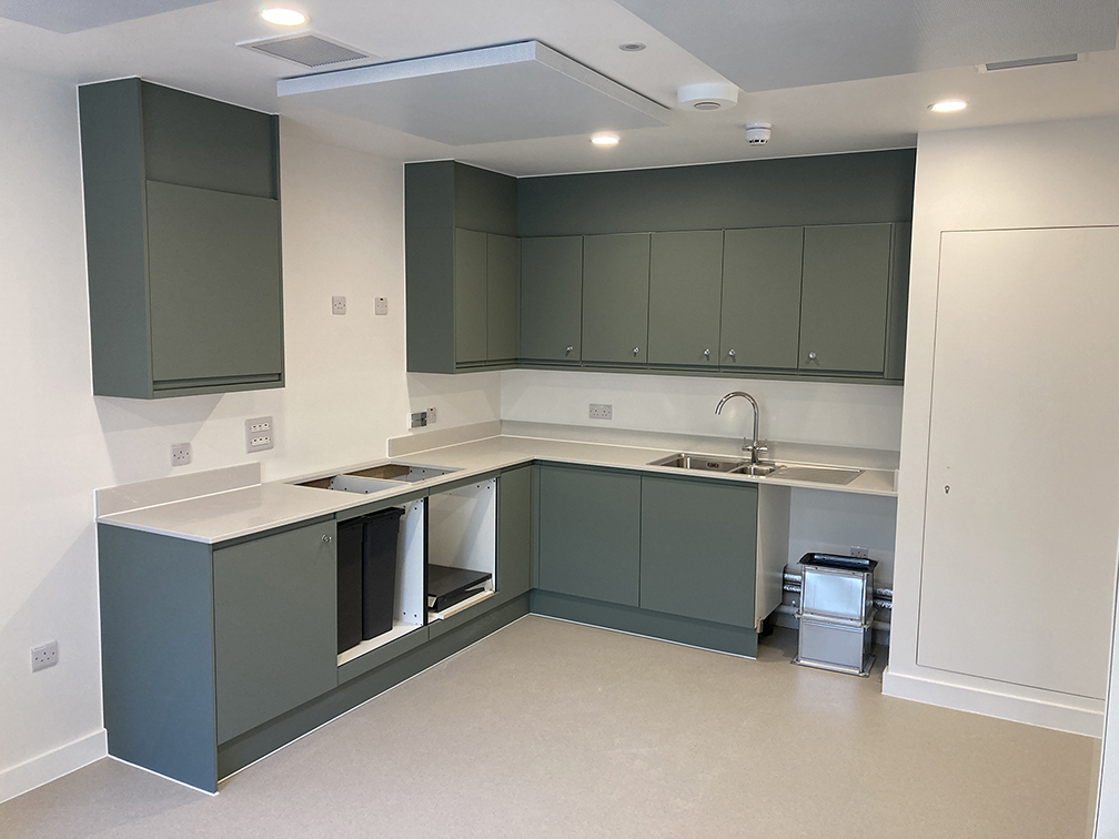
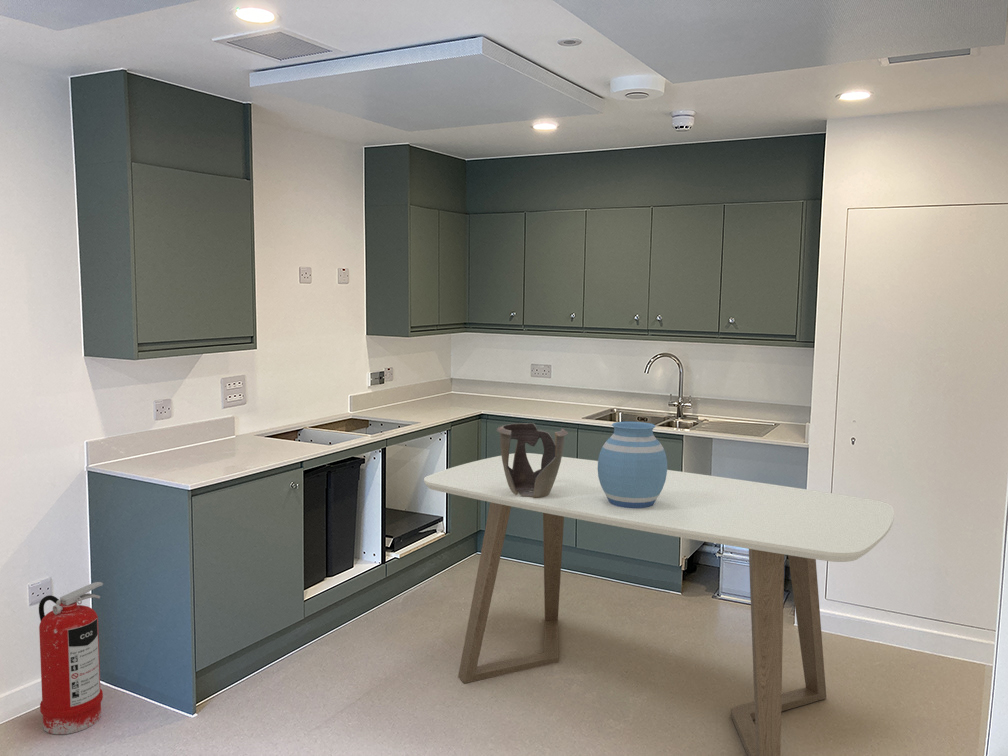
+ vase (632, 463)
+ dining table (652, 532)
+ decorative bowl (528, 461)
+ fire extinguisher (67, 653)
